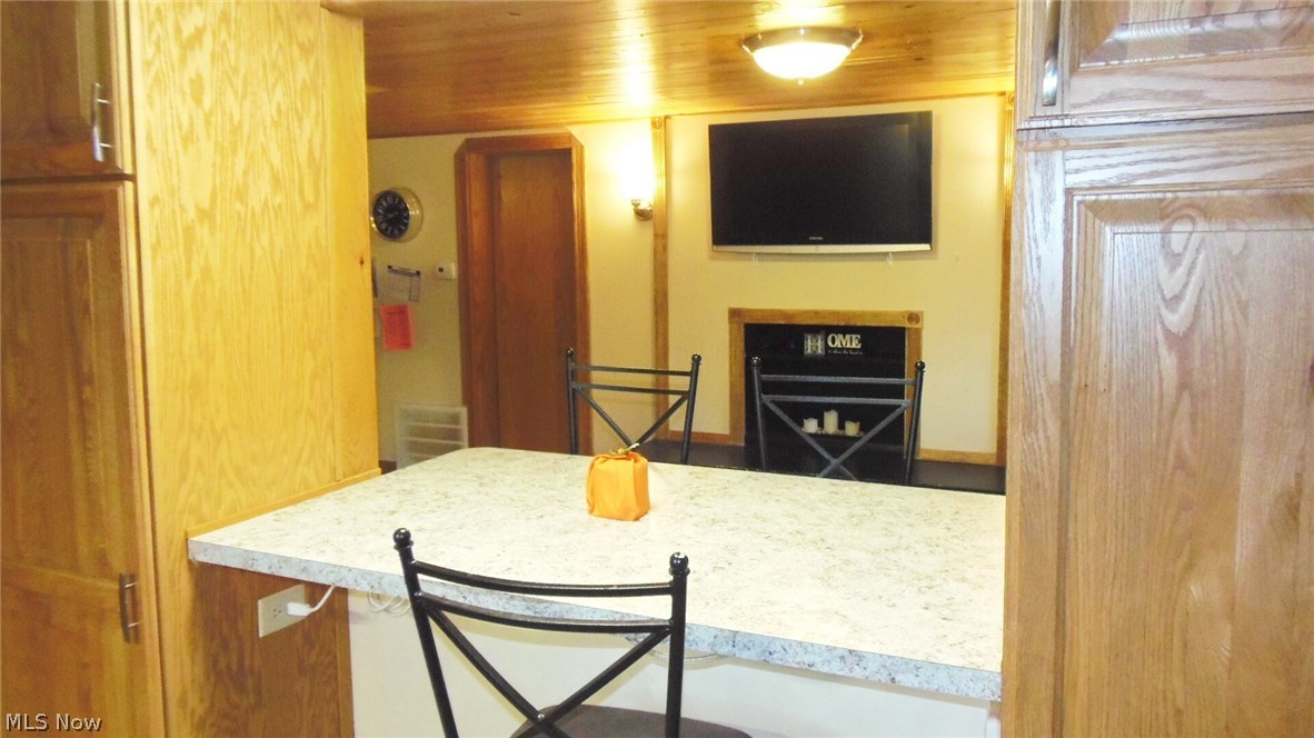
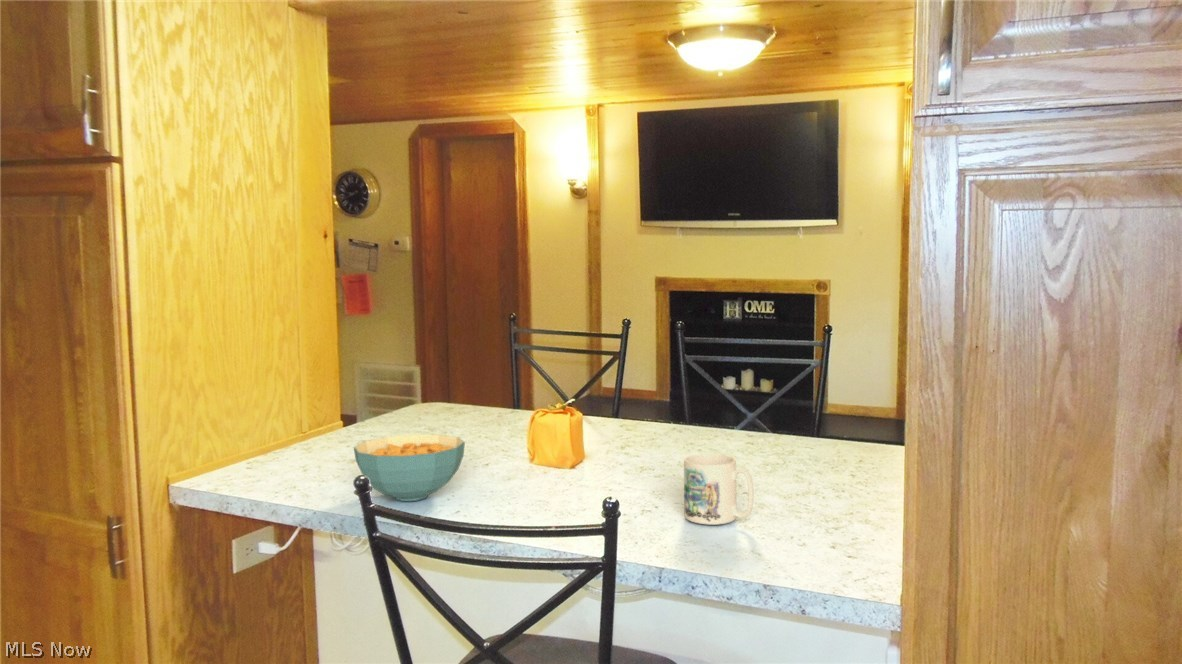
+ cereal bowl (410, 470)
+ mug (719, 490)
